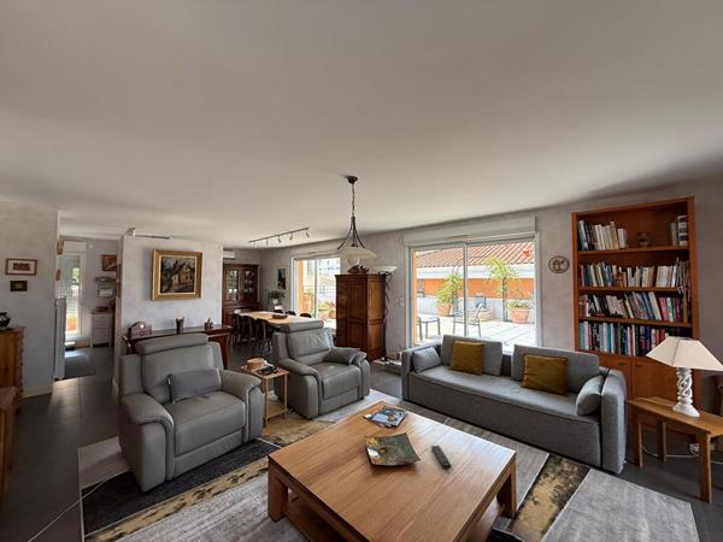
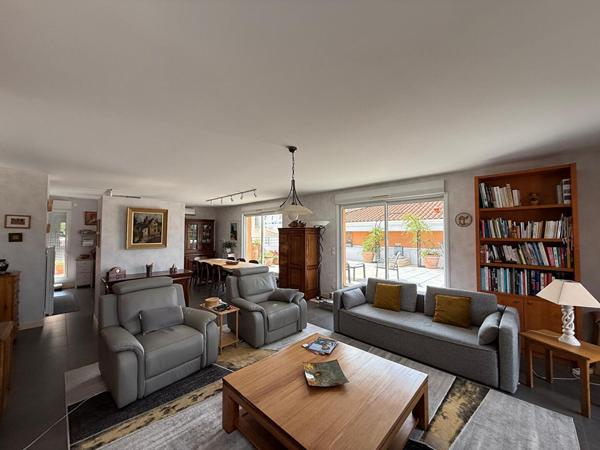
- remote control (440, 455)
